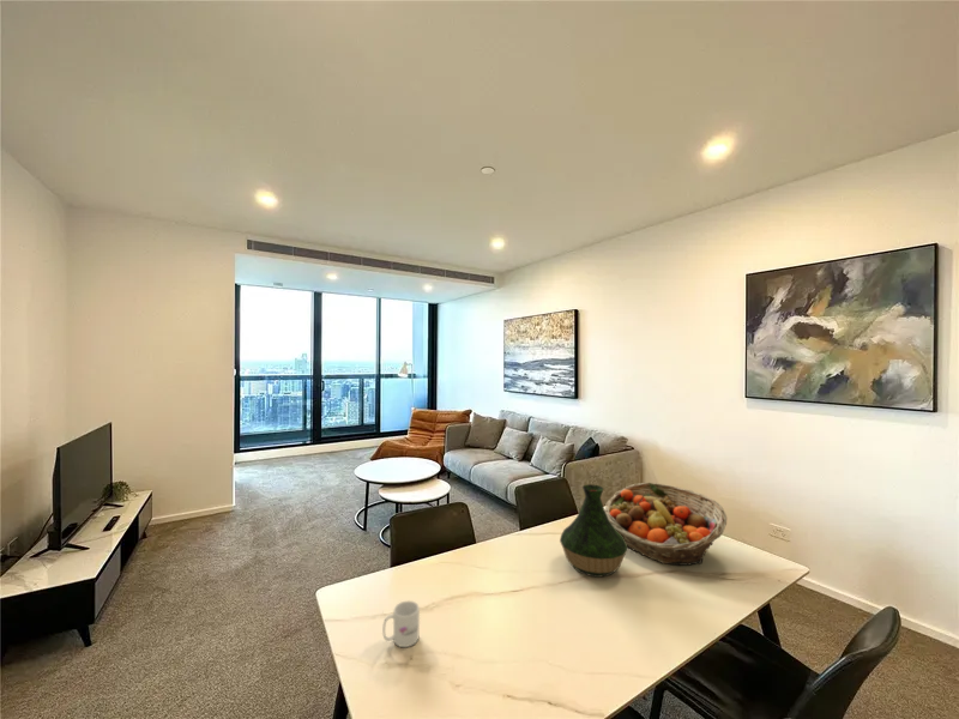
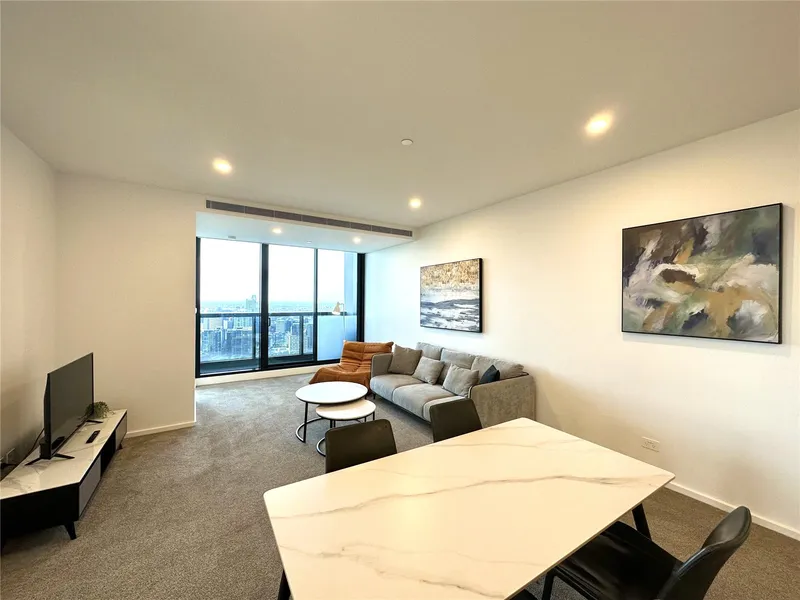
- mug (400, 624)
- vase (592, 526)
- fruit basket (661, 520)
